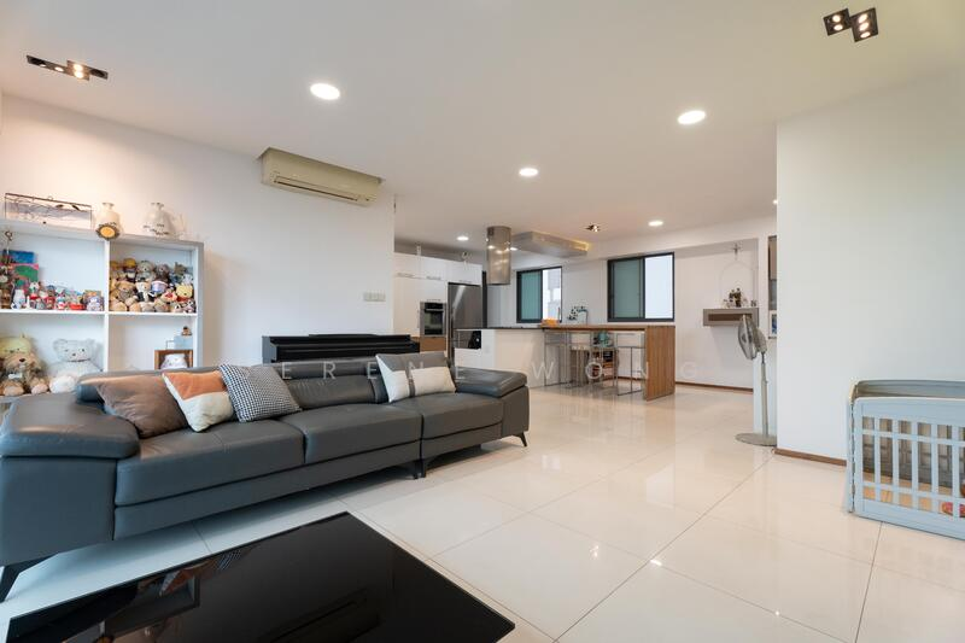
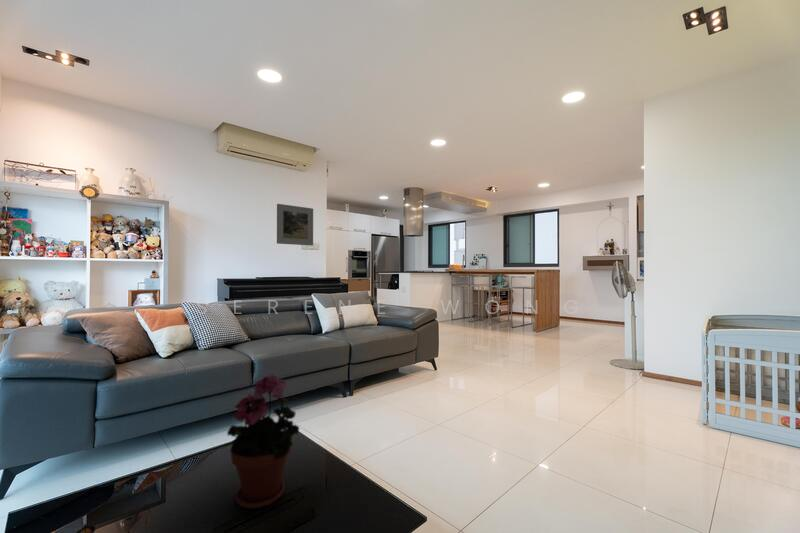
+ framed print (295, 225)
+ potted plant (262, 434)
